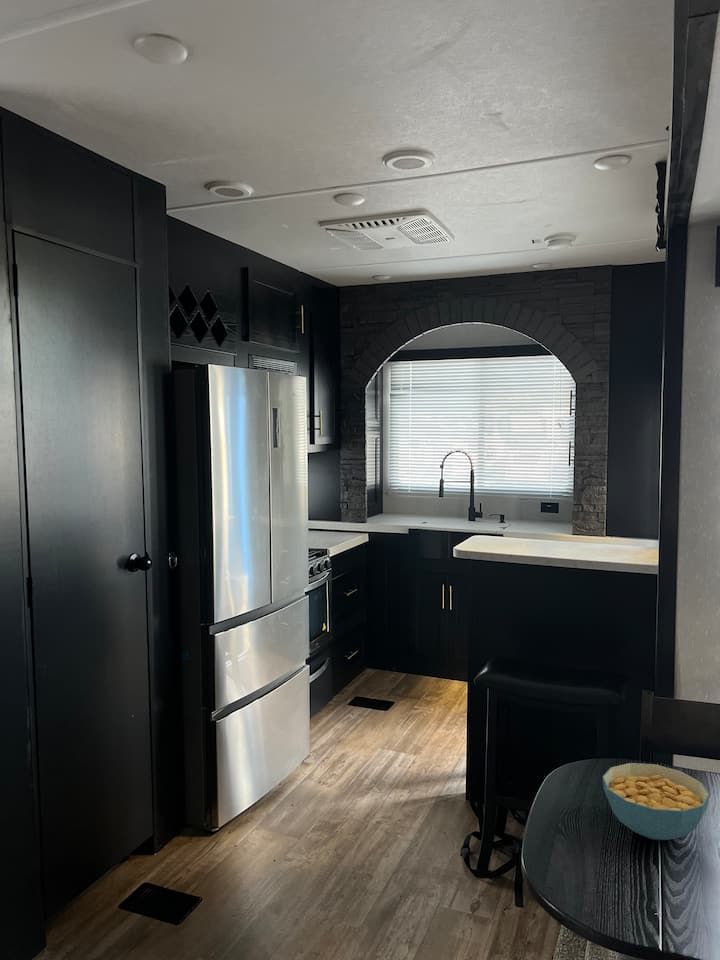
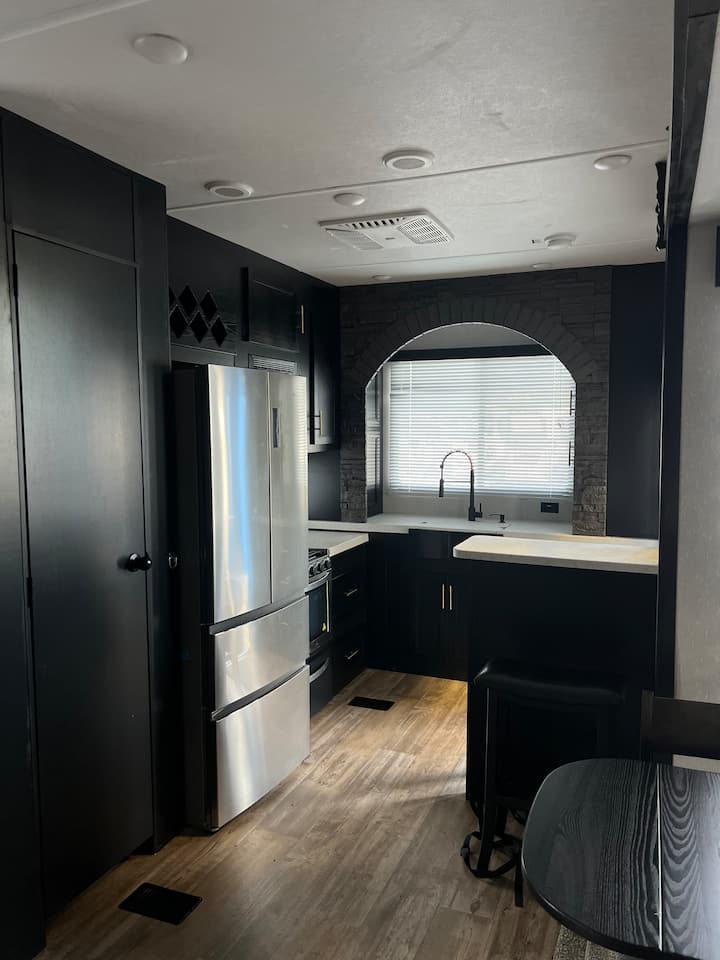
- cereal bowl (654, 808)
